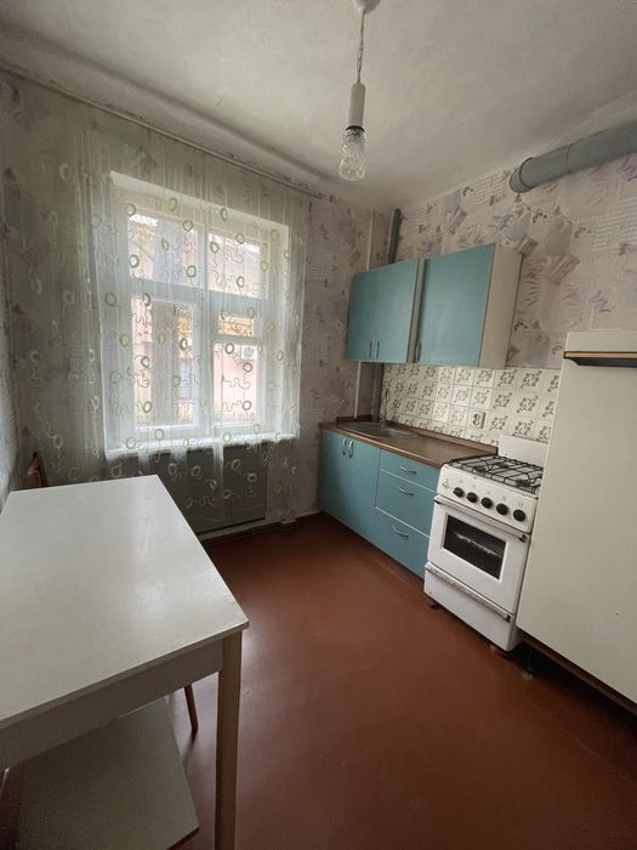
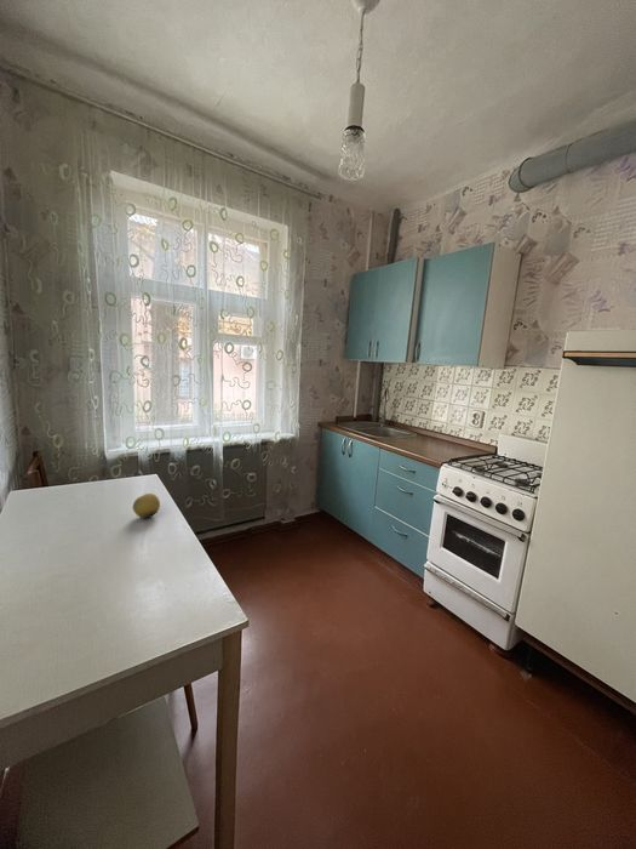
+ fruit (147, 505)
